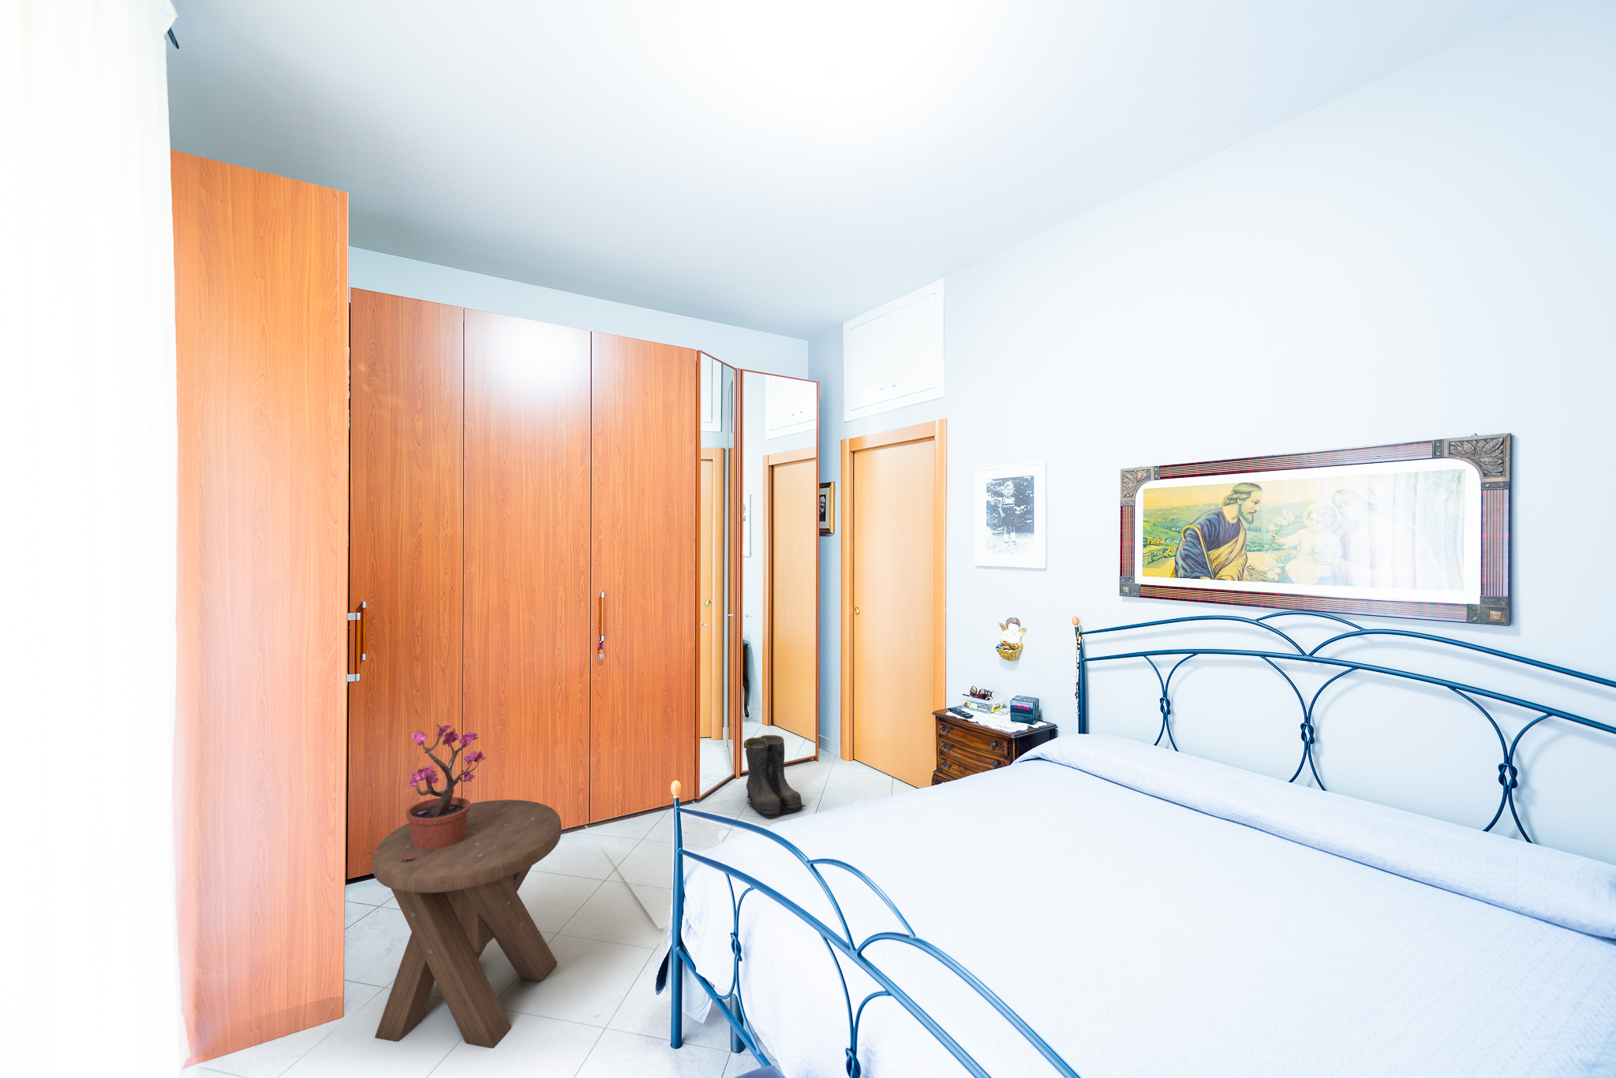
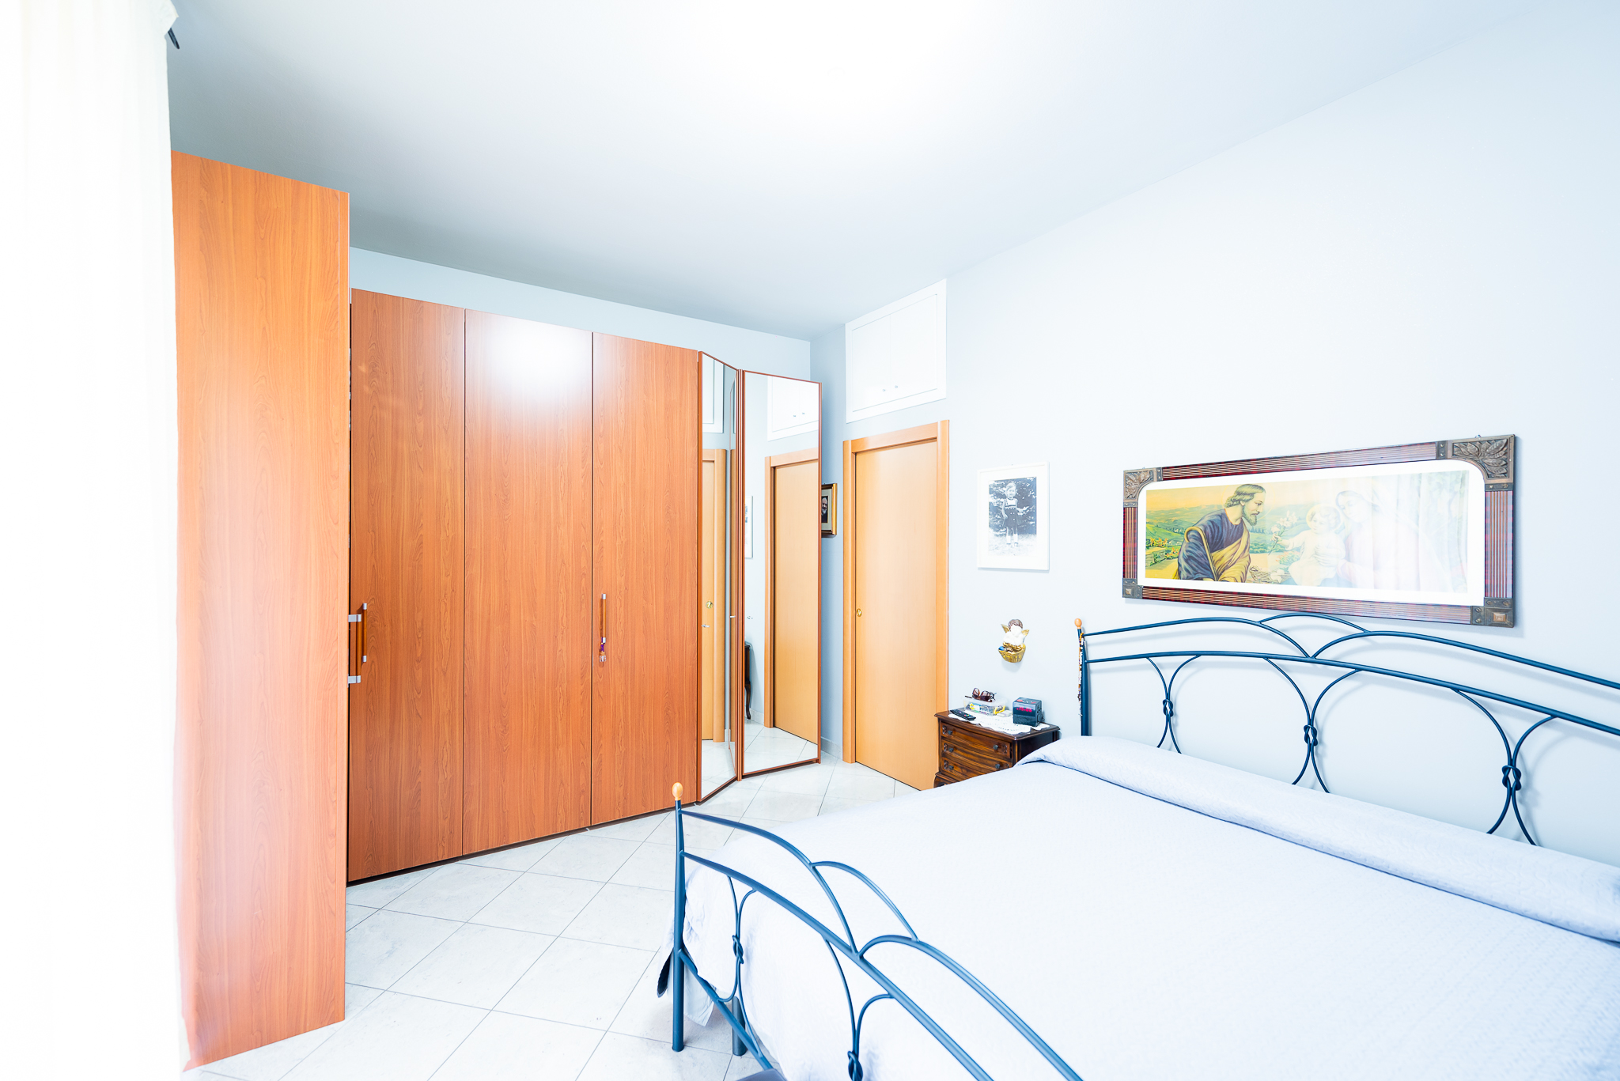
- music stool (473, 914)
- potted plant (433, 777)
- boots (771, 772)
